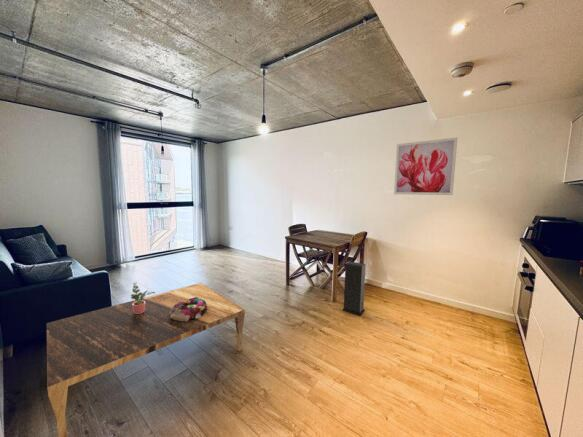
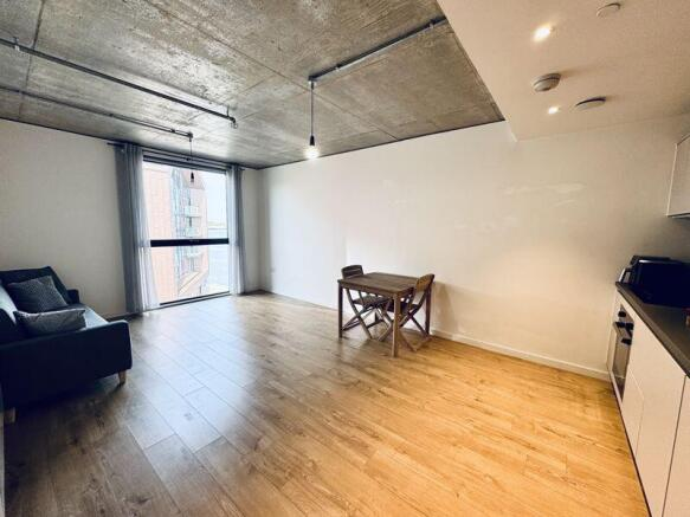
- wall art (423, 168)
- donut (189, 306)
- potted plant (143, 297)
- coffee table (153, 337)
- speaker (354, 287)
